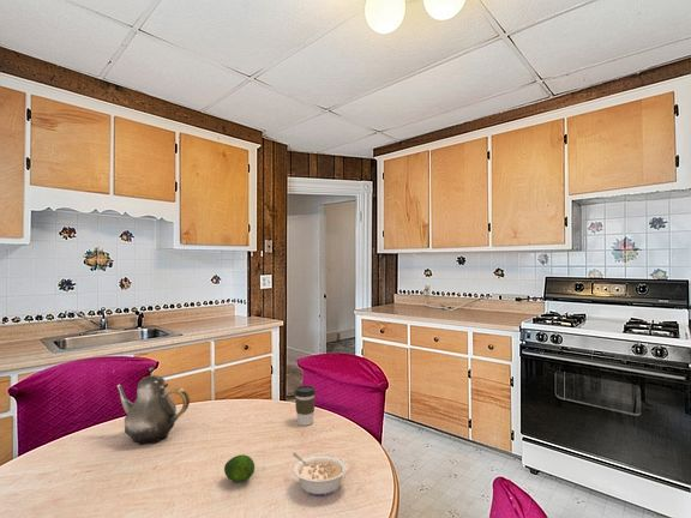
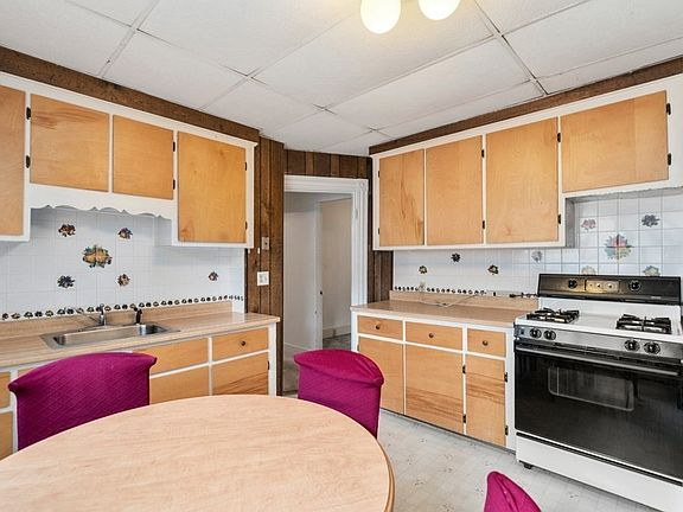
- coffee cup (305, 405)
- teapot (151, 402)
- fruit (239, 468)
- legume (318, 475)
